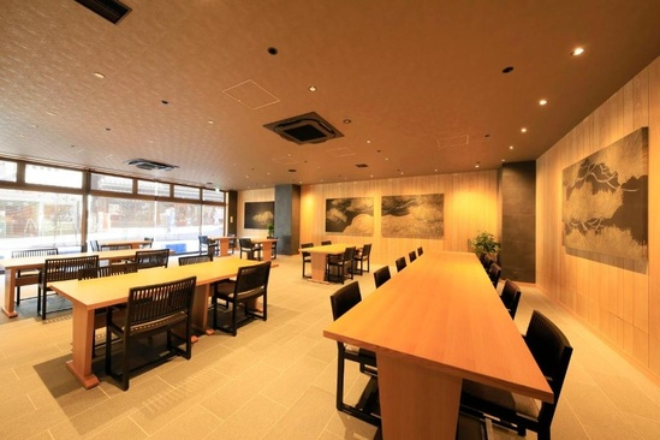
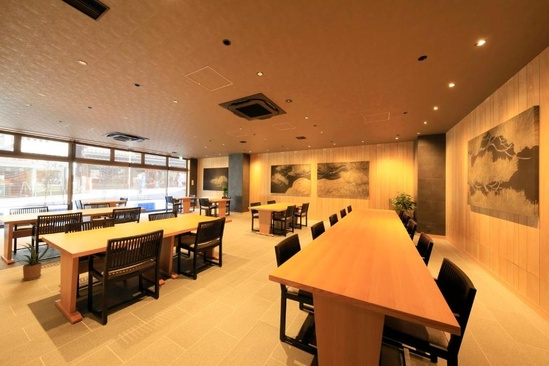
+ house plant (29, 261)
